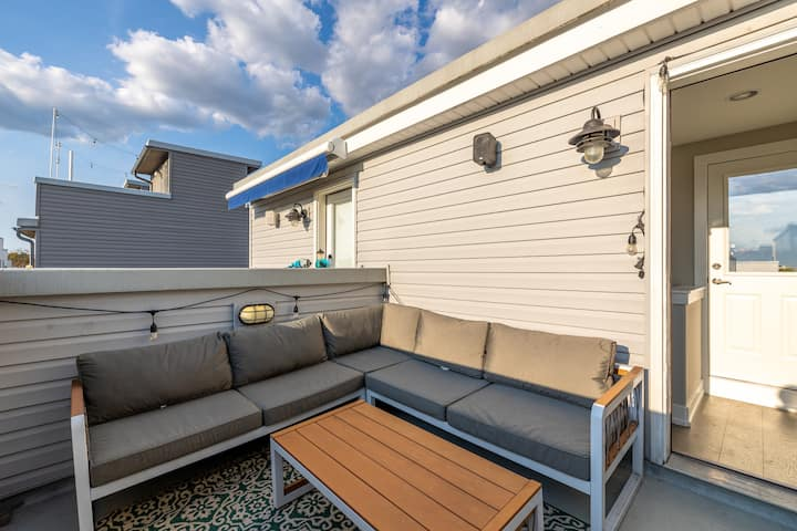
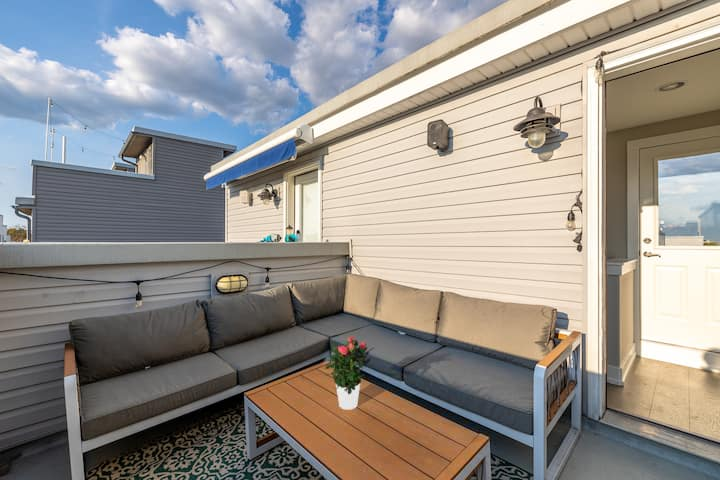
+ potted flower (348, 371)
